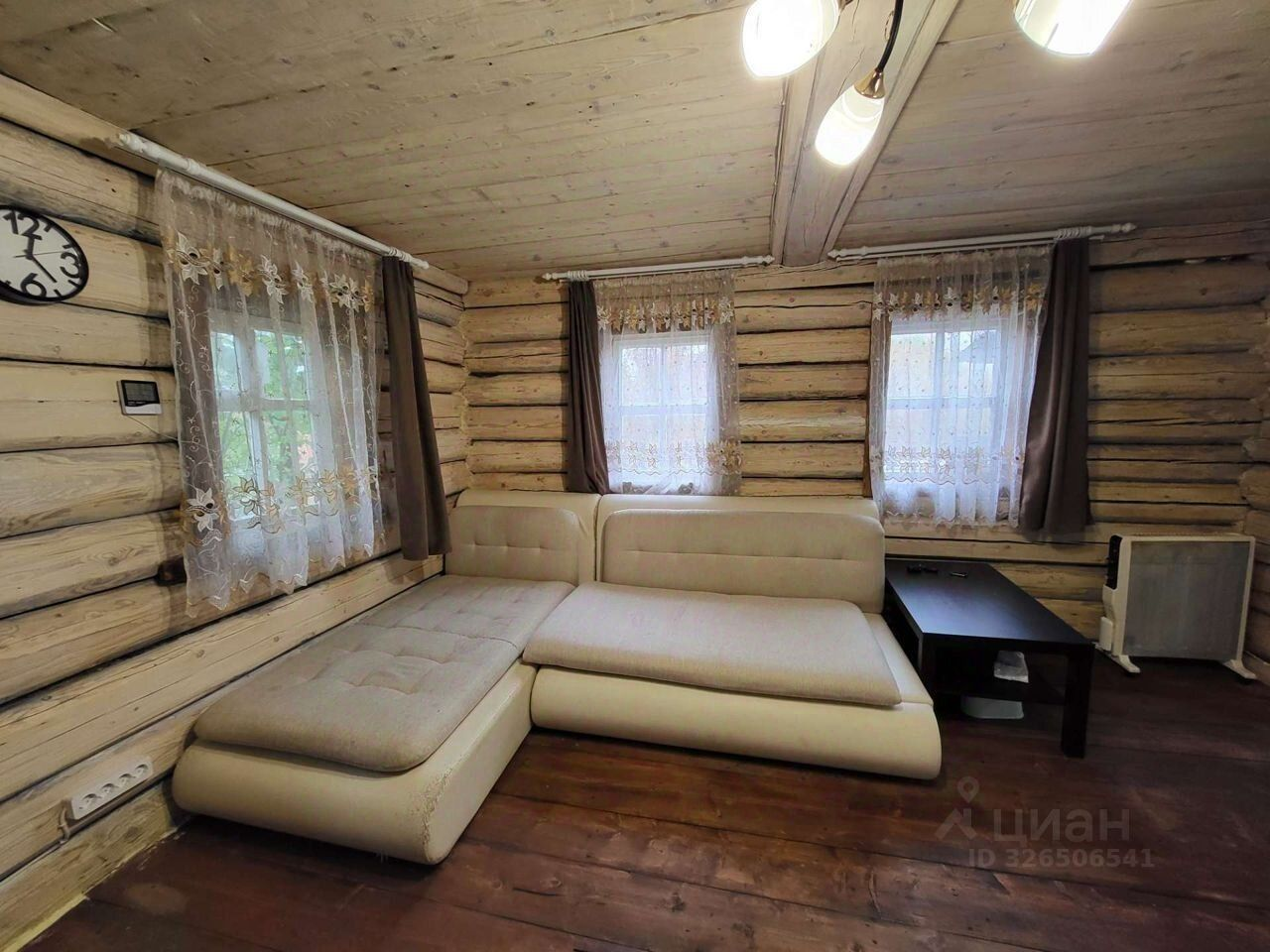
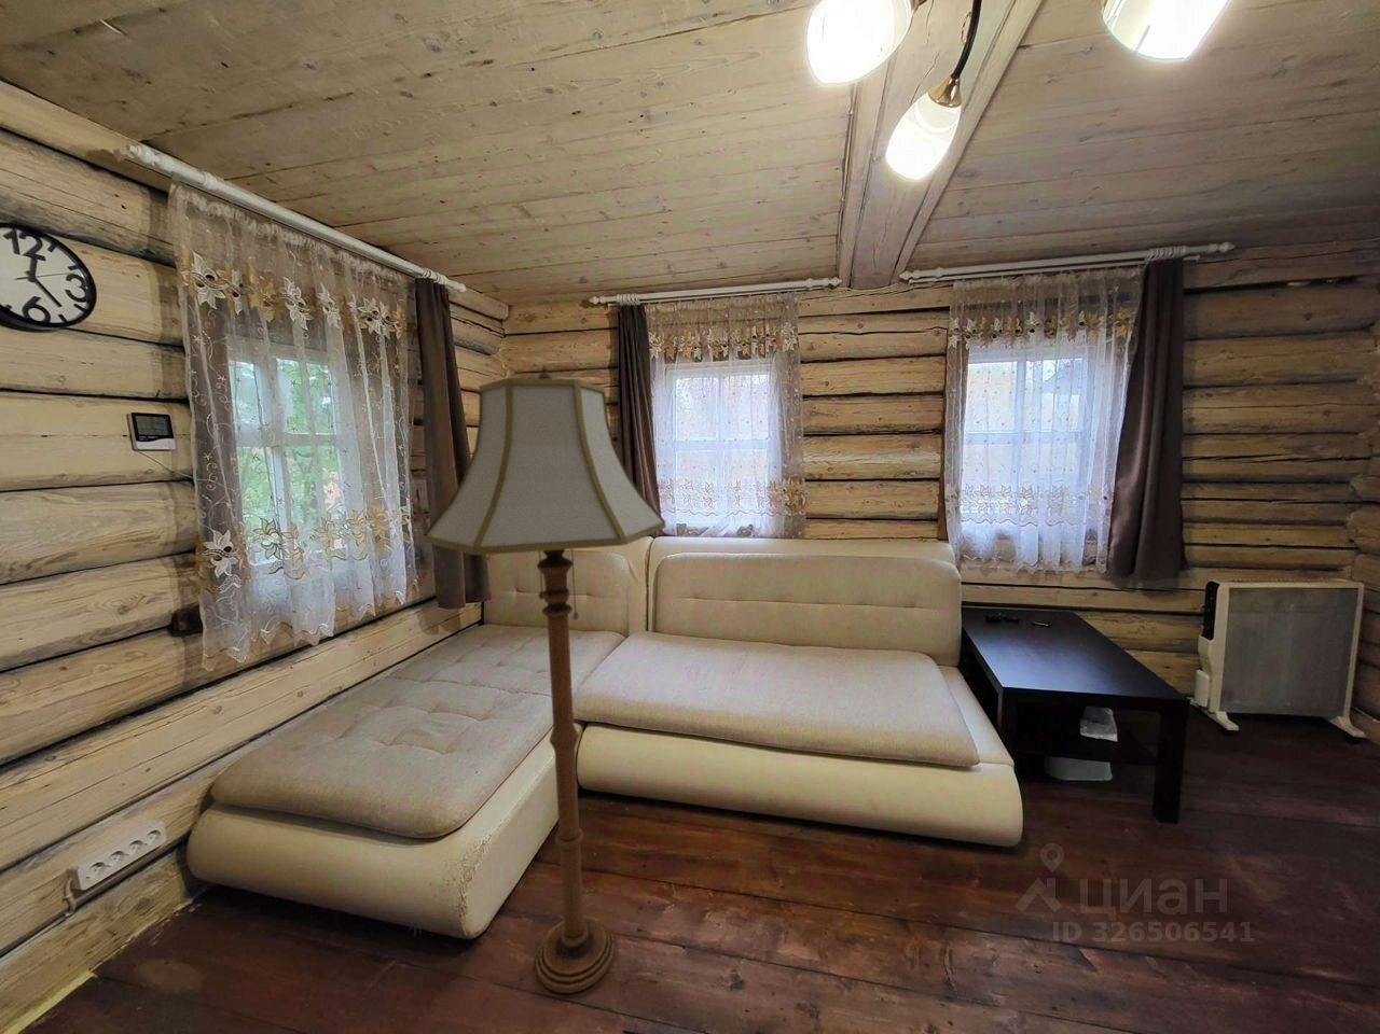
+ floor lamp (560, 679)
